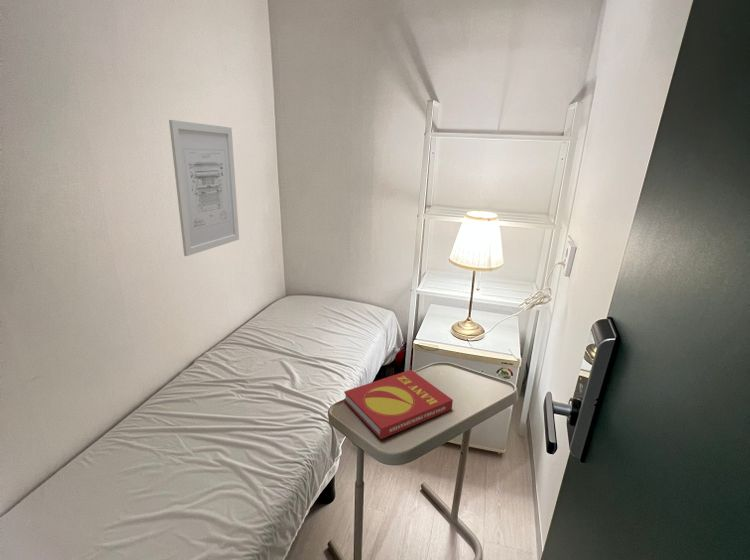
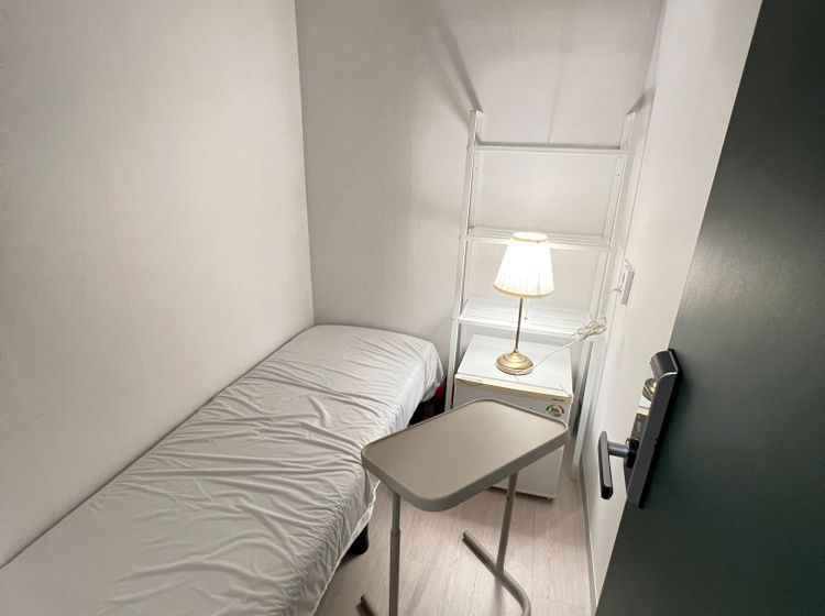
- wall art (209, 188)
- book (397, 400)
